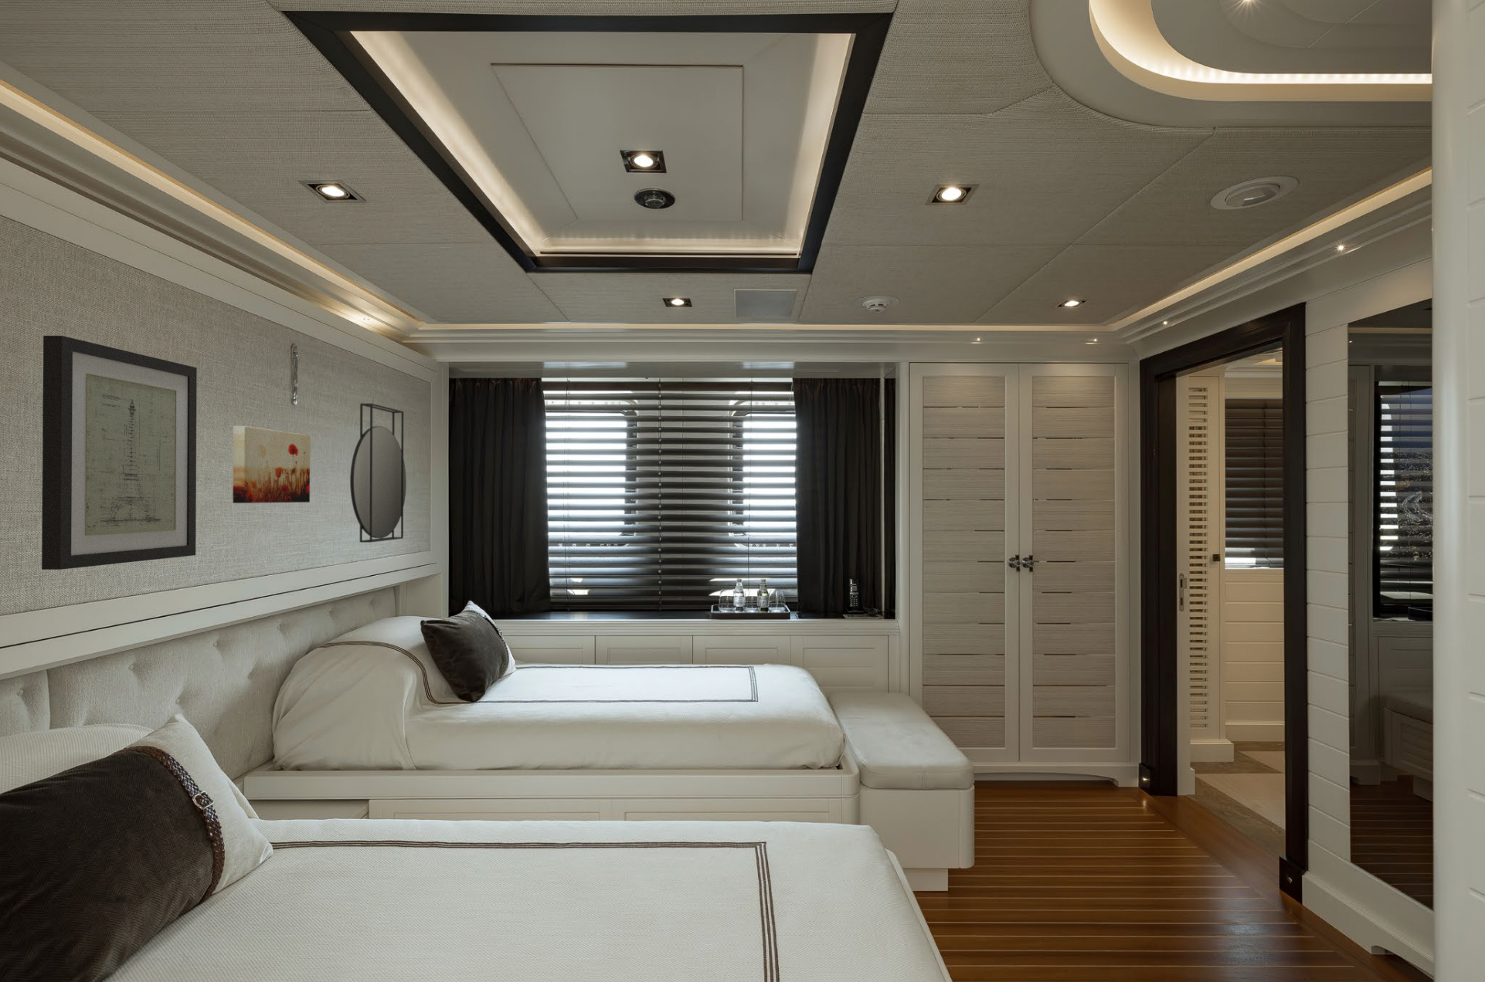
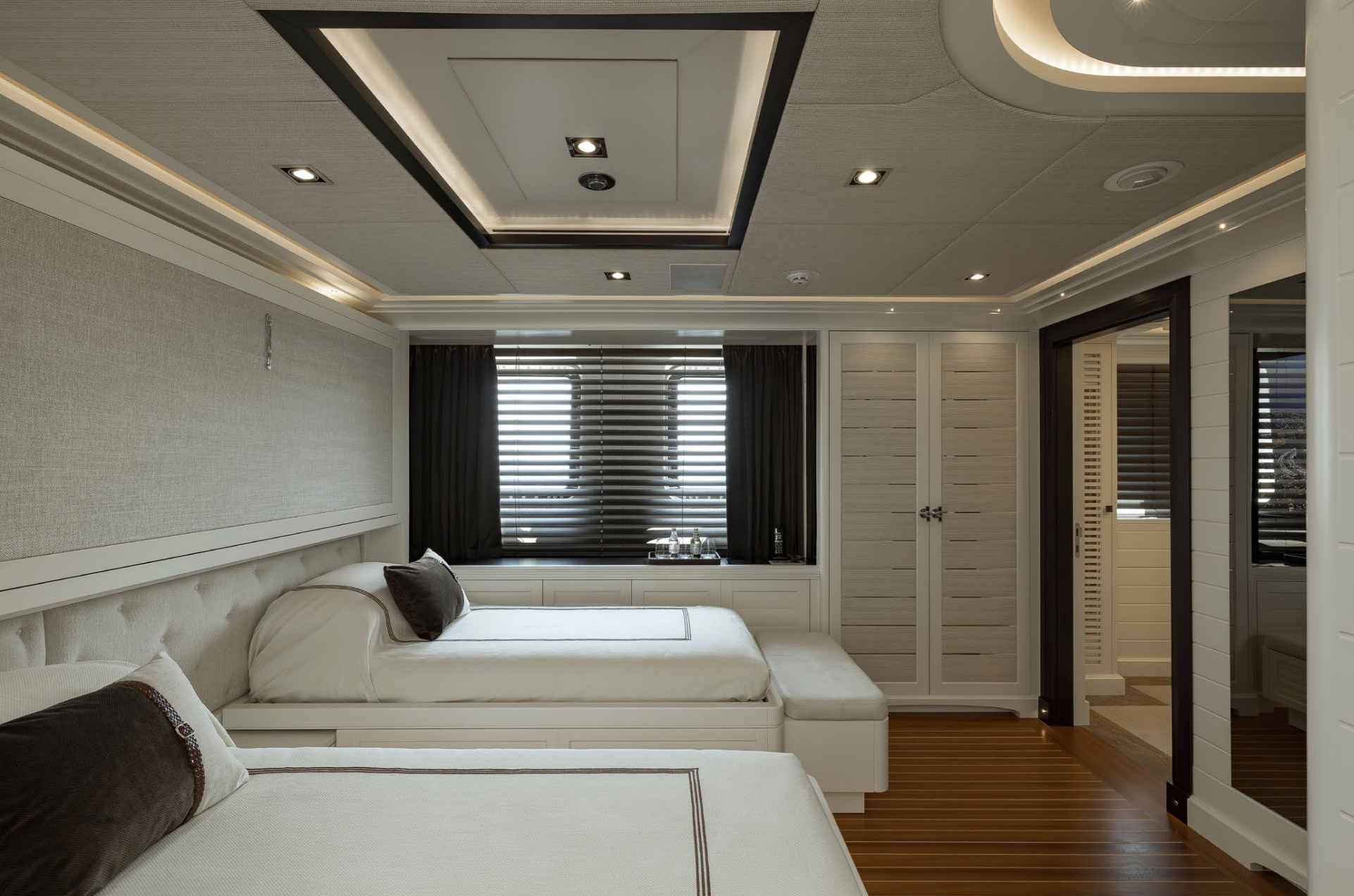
- wall art (127, 457)
- home mirror (383, 473)
- wall art (273, 466)
